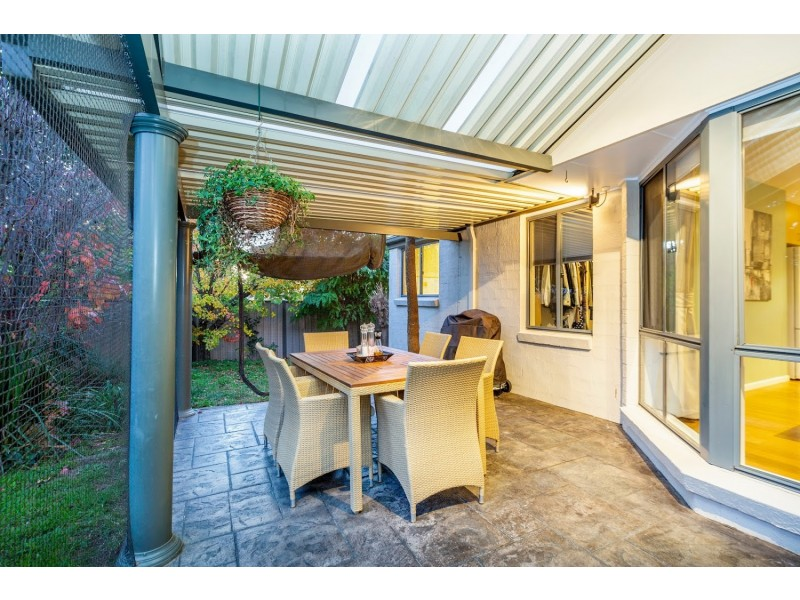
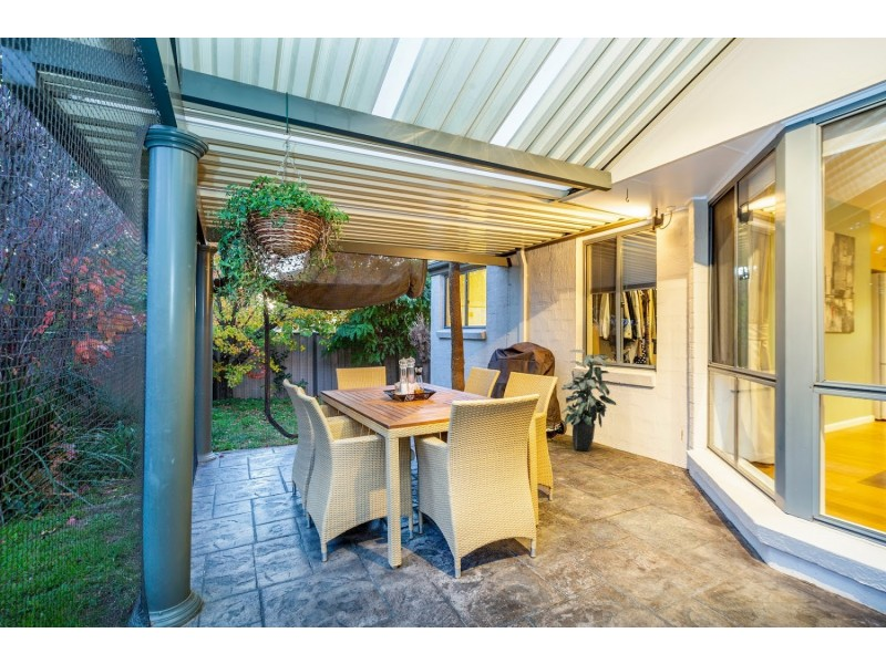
+ indoor plant (585, 398)
